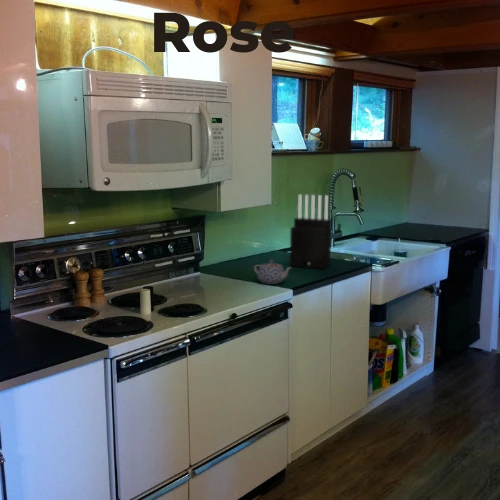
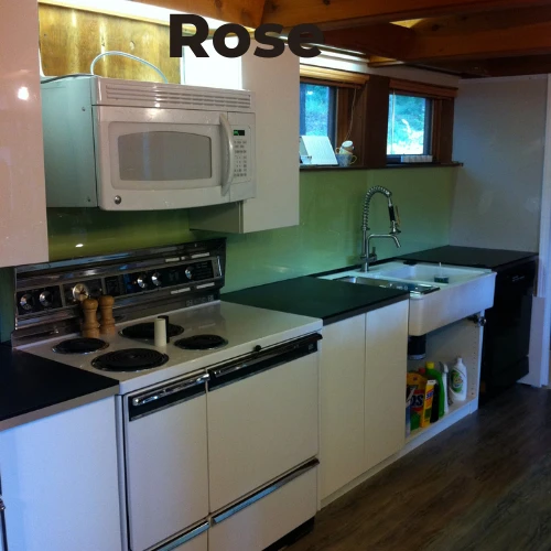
- knife block (310, 231)
- teapot (272, 271)
